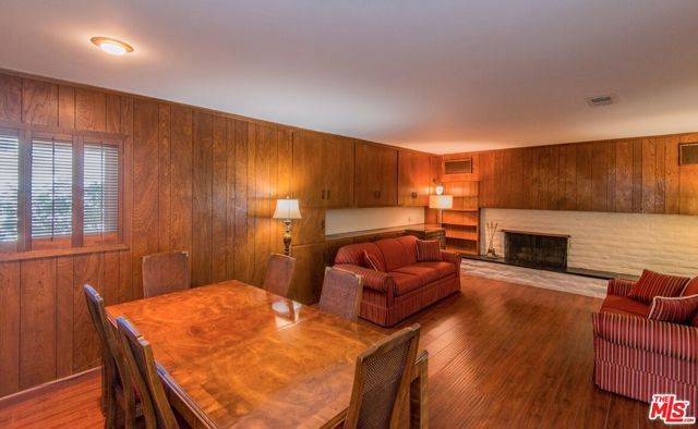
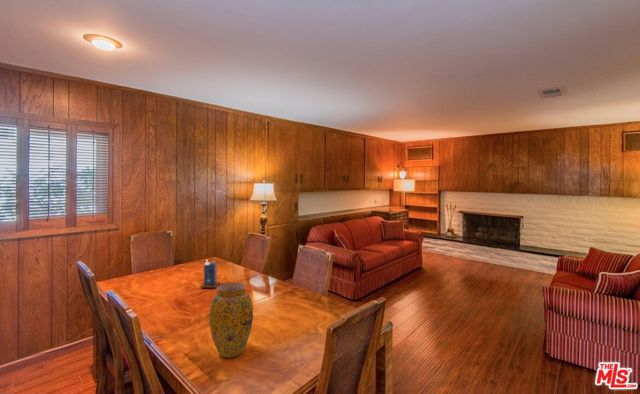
+ candle (210, 272)
+ vase (231, 319)
